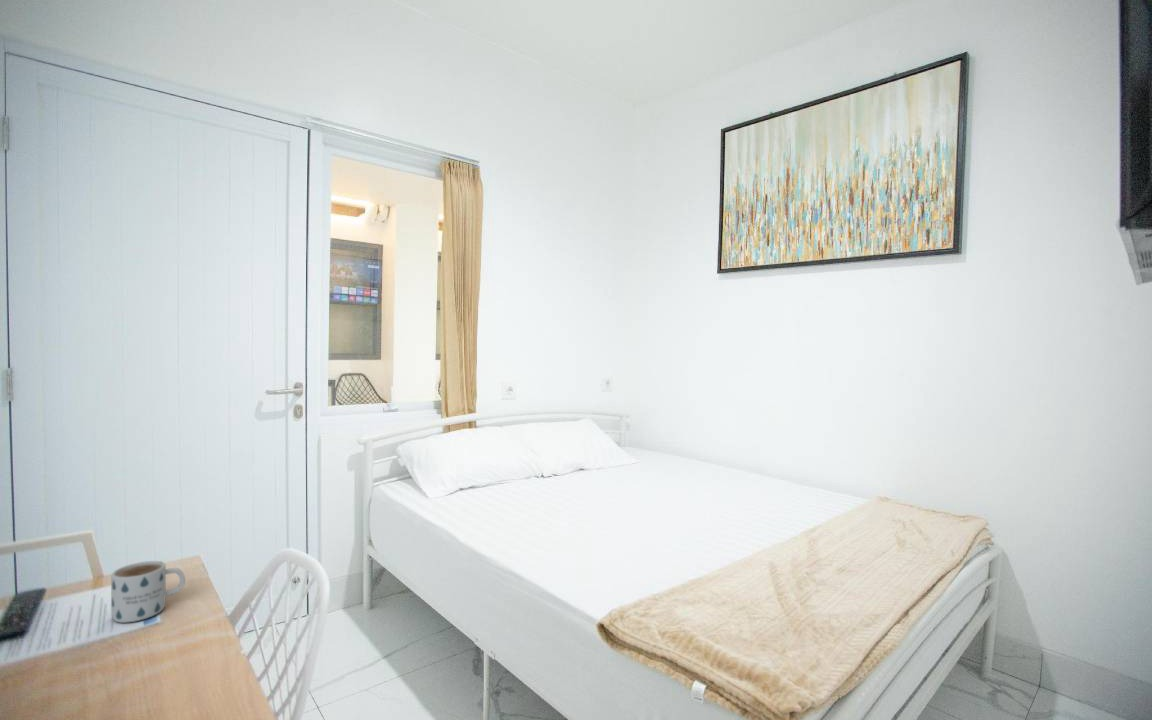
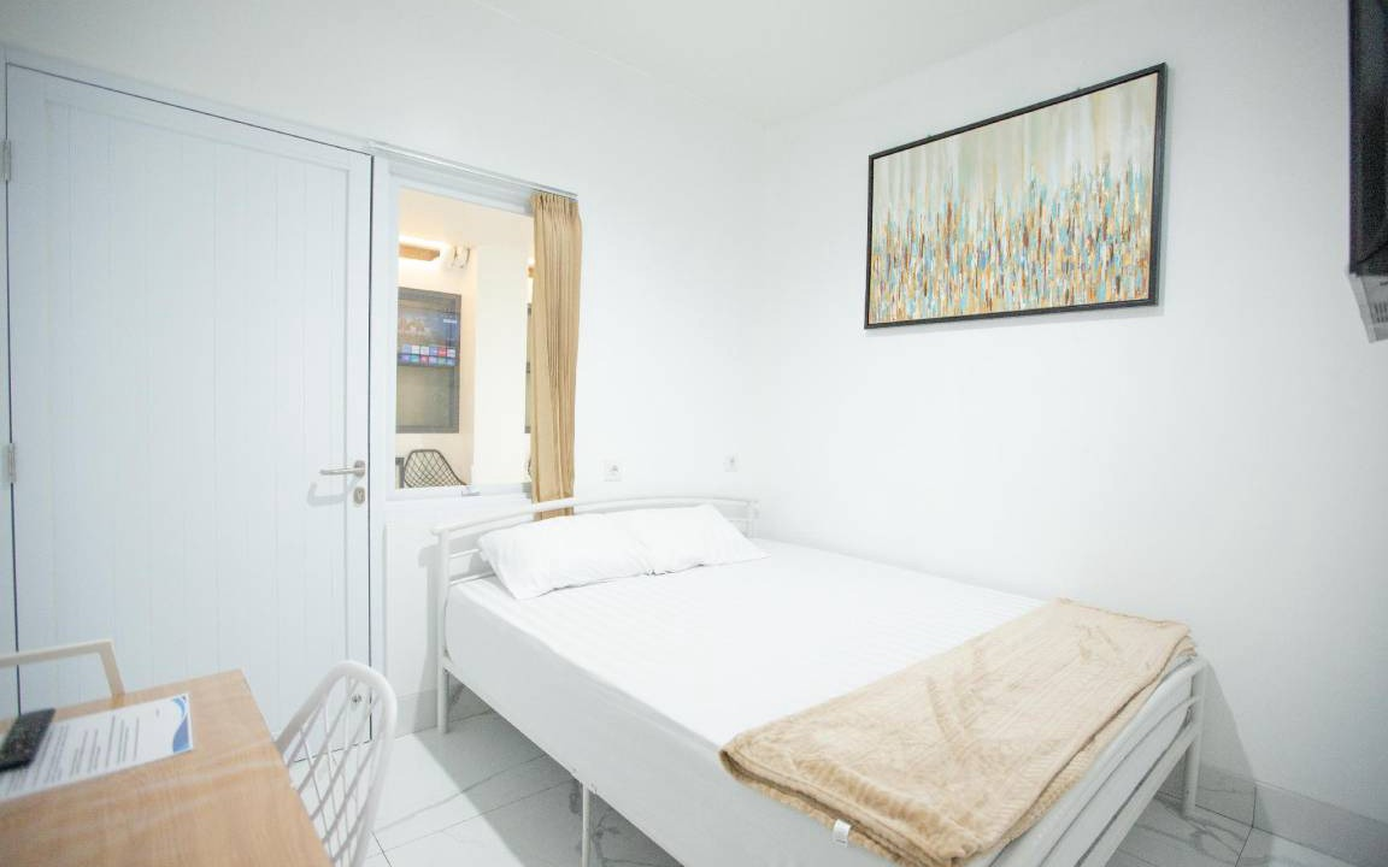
- mug (149, 588)
